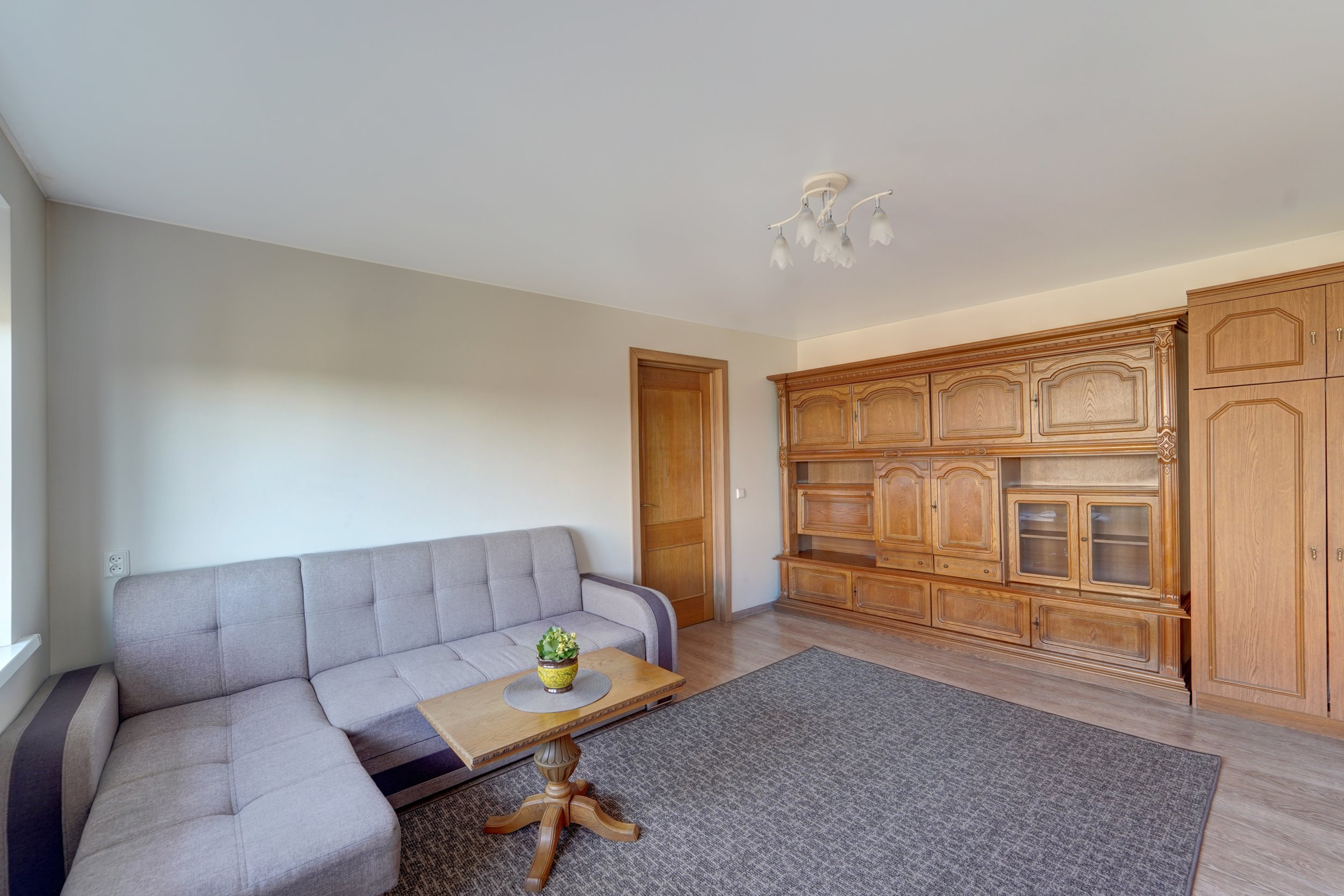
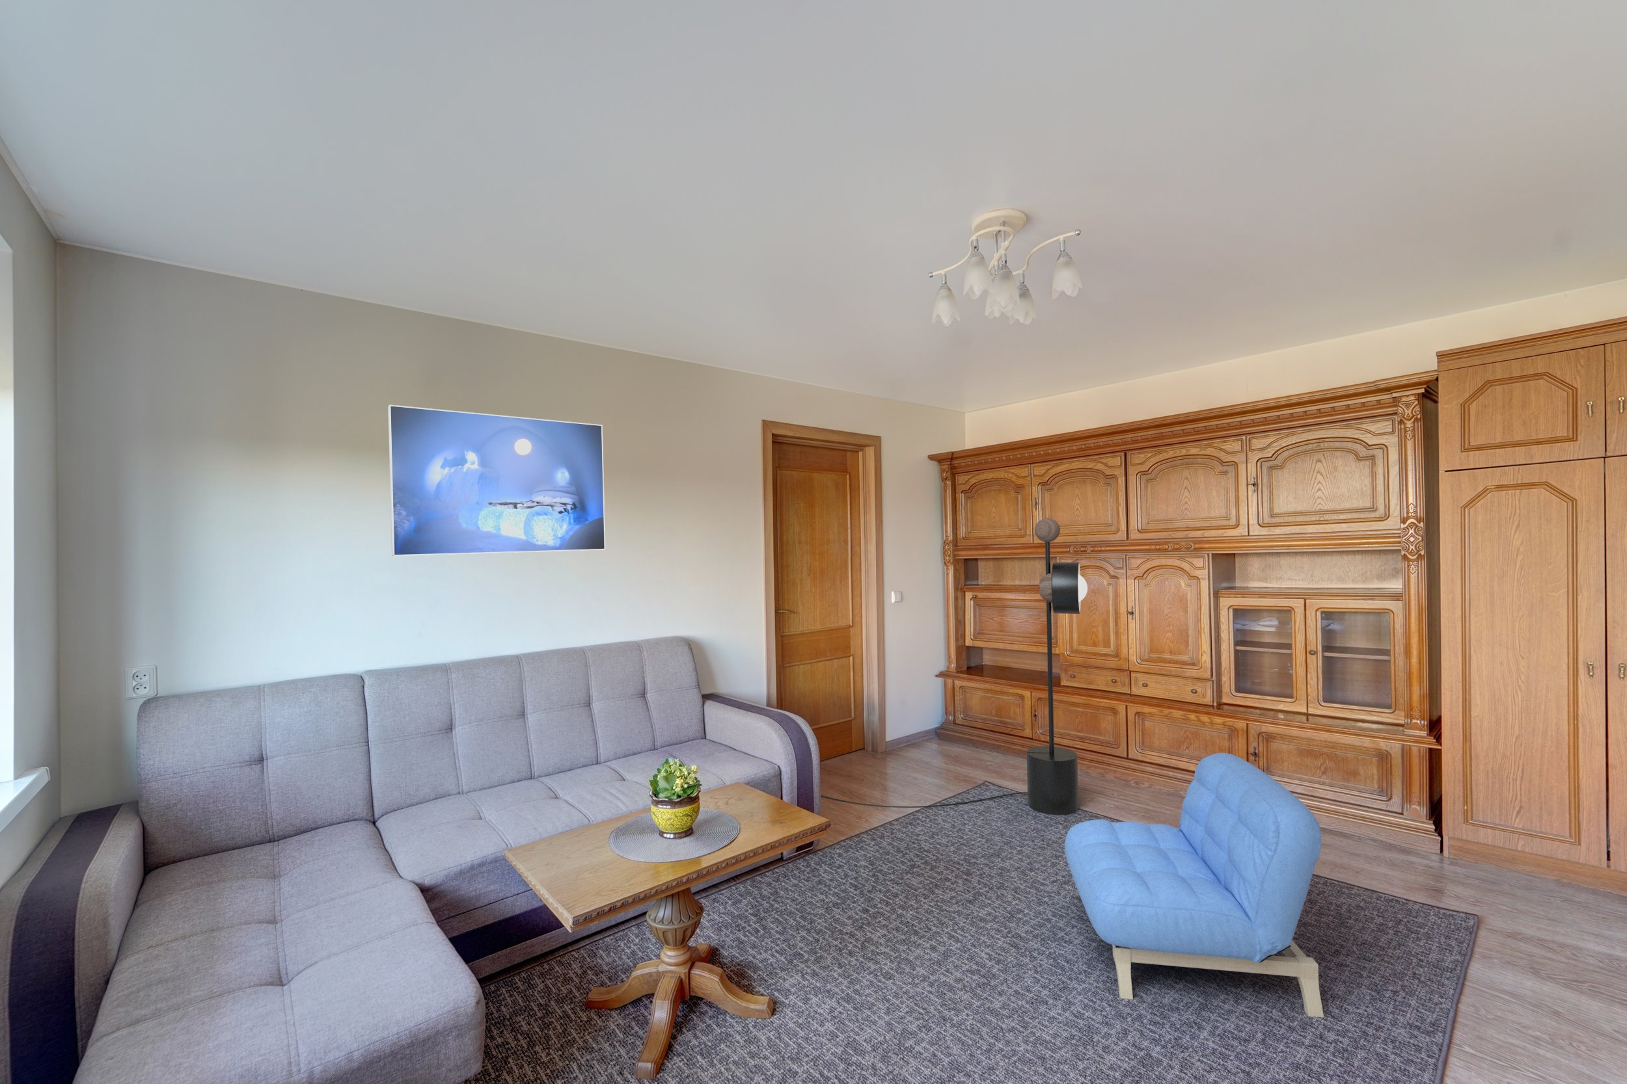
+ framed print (506, 484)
+ floor lamp (1047, 658)
+ armchair (1178, 858)
